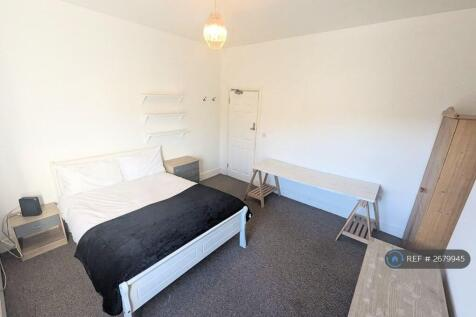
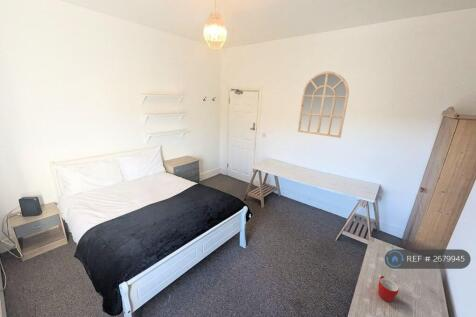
+ mirror (322, 104)
+ mug (385, 288)
